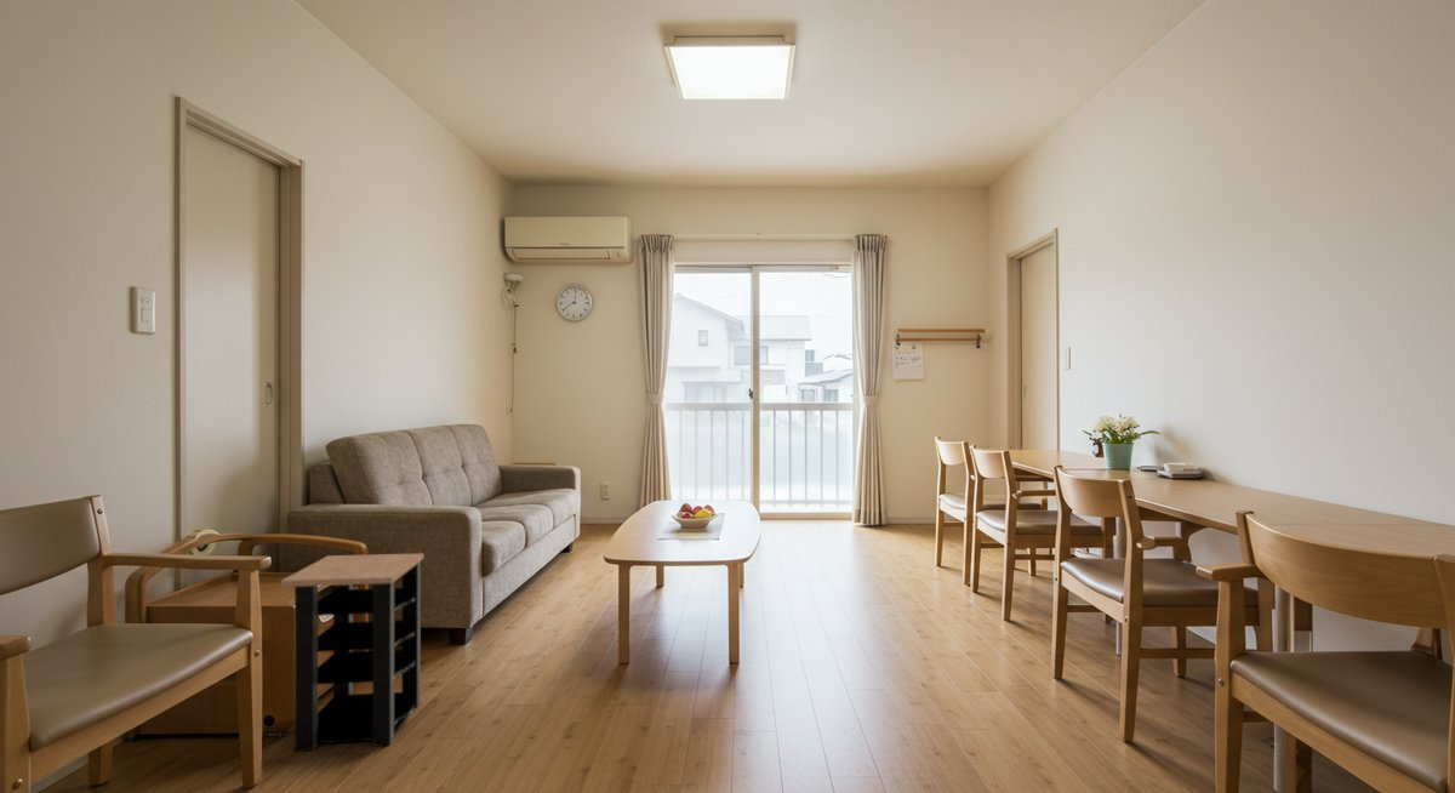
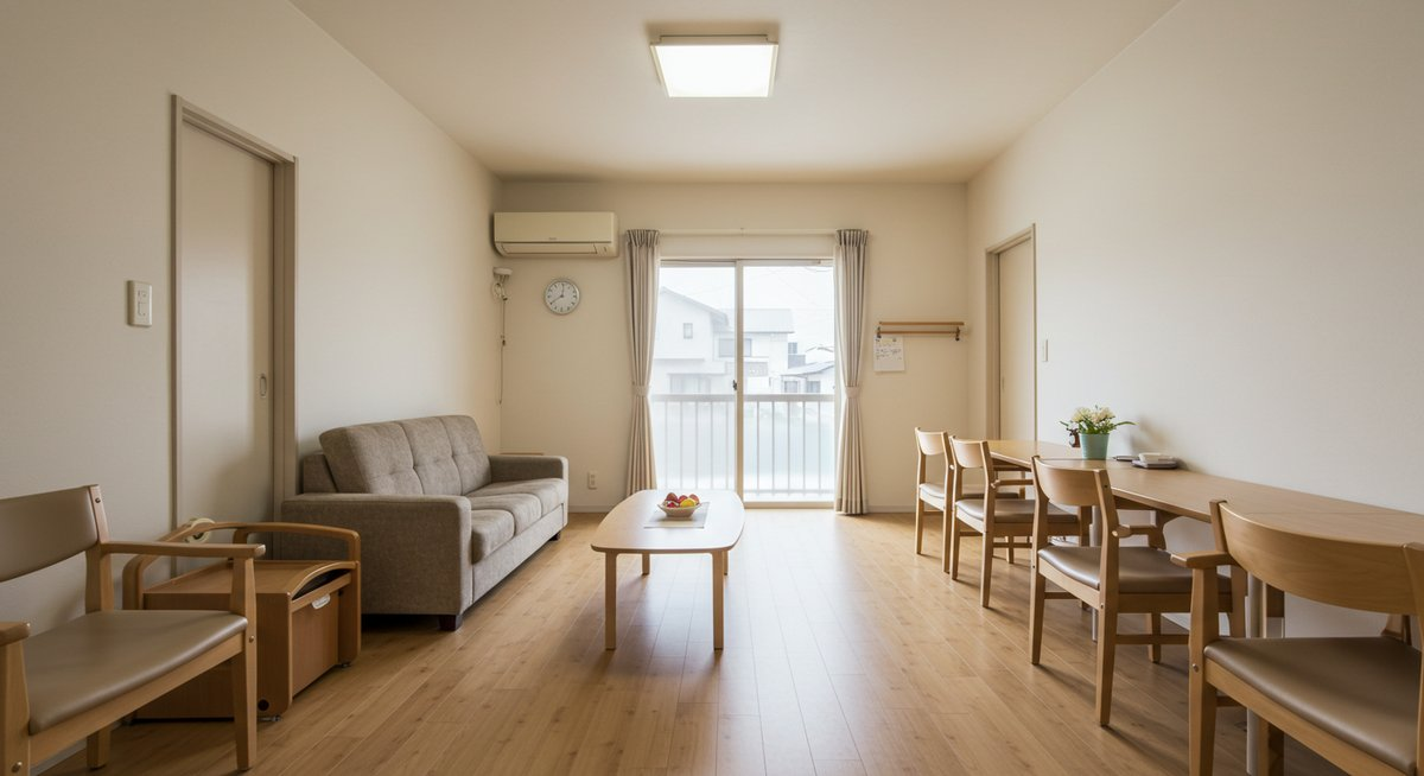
- side table (360, 645)
